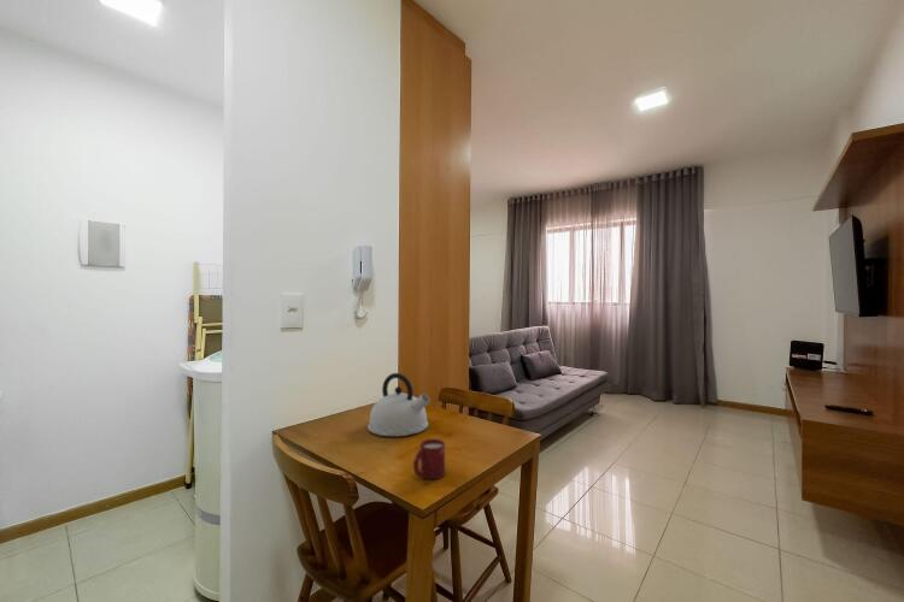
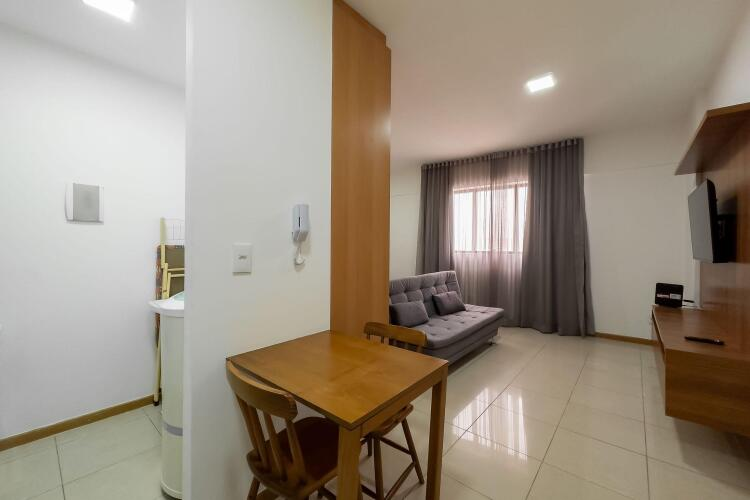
- kettle (400, 400)
- cup (428, 460)
